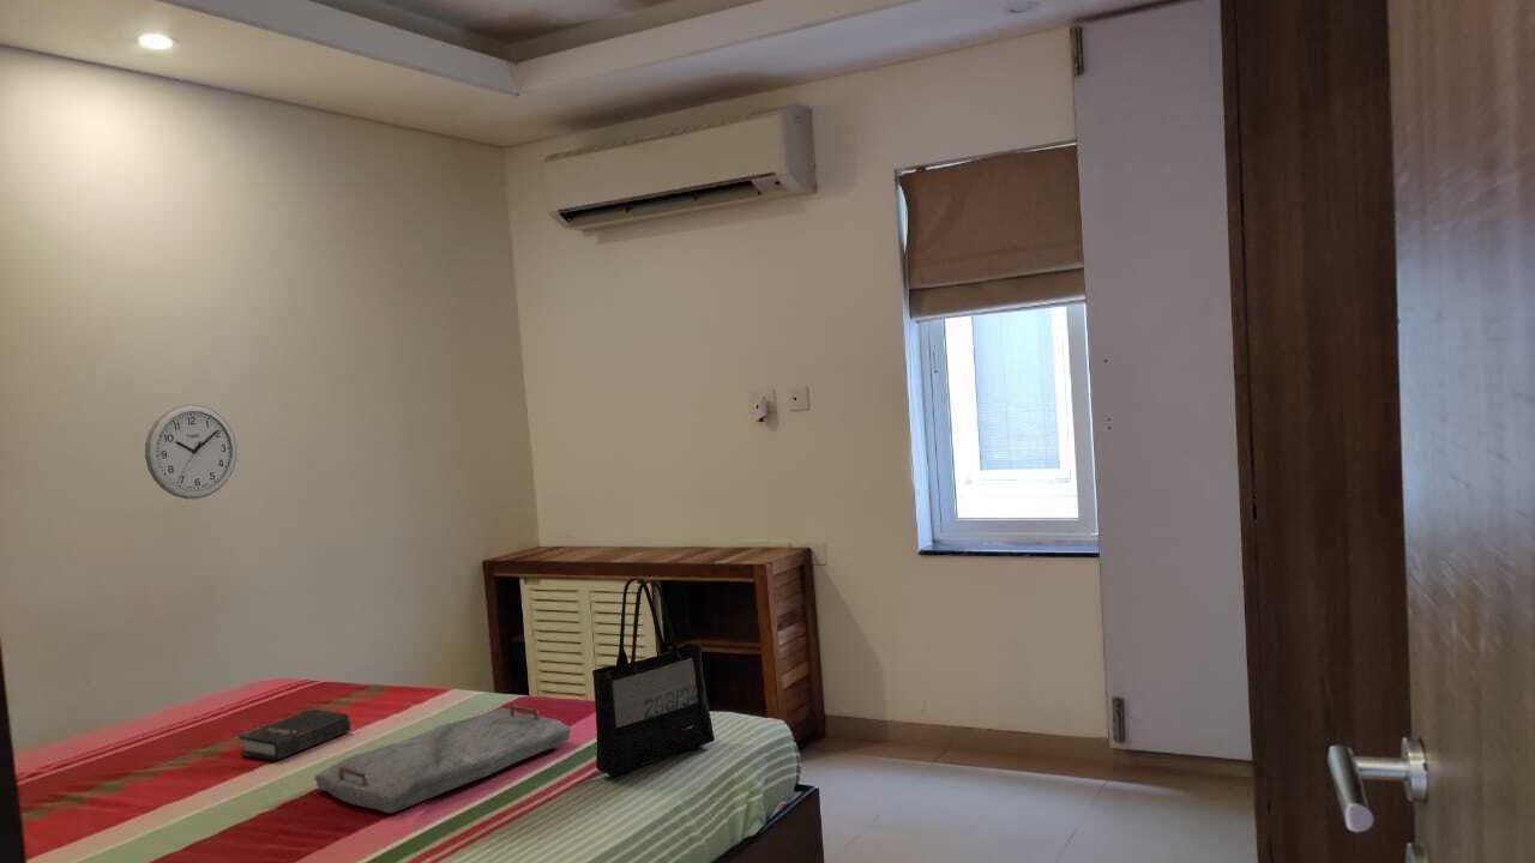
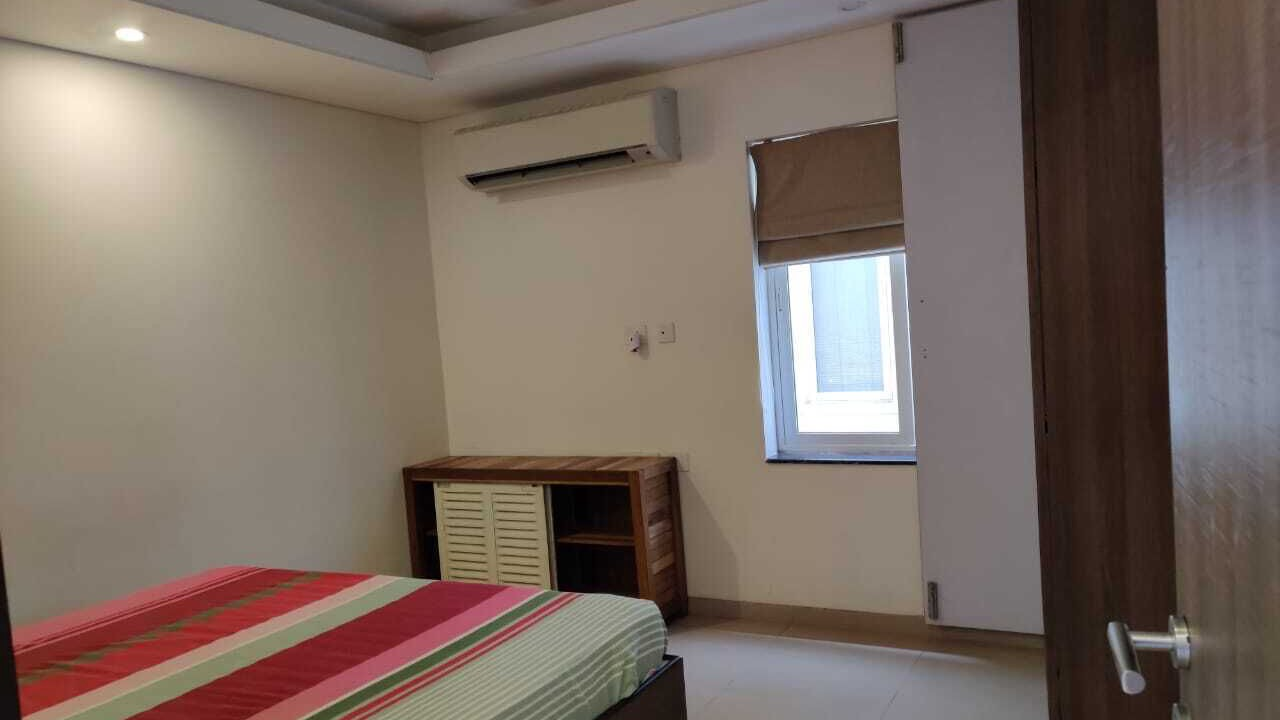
- hardback book (295, 734)
- tote bag (649, 669)
- serving tray (439, 748)
- wall clock (193, 451)
